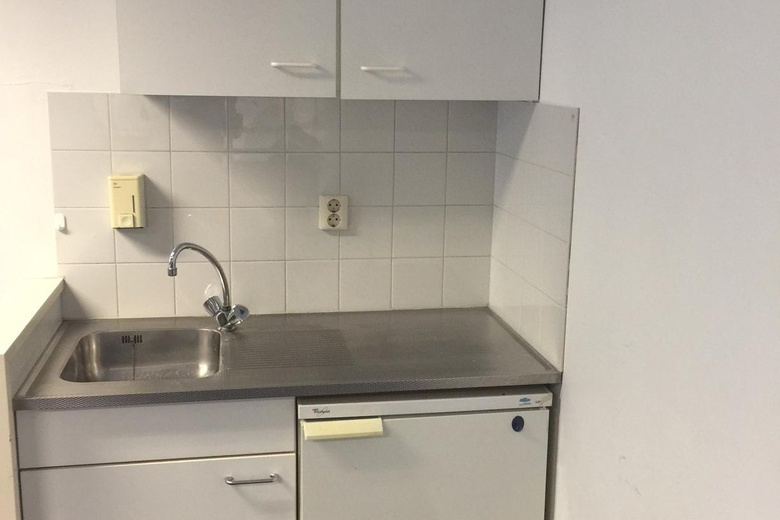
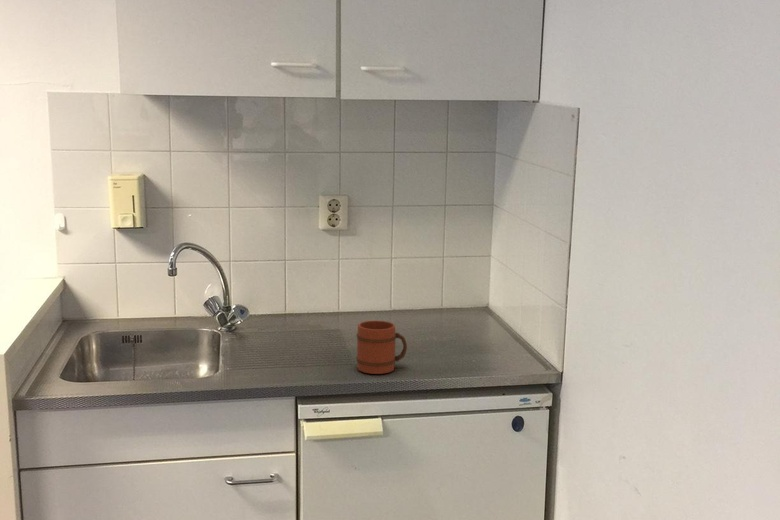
+ mug (381, 346)
